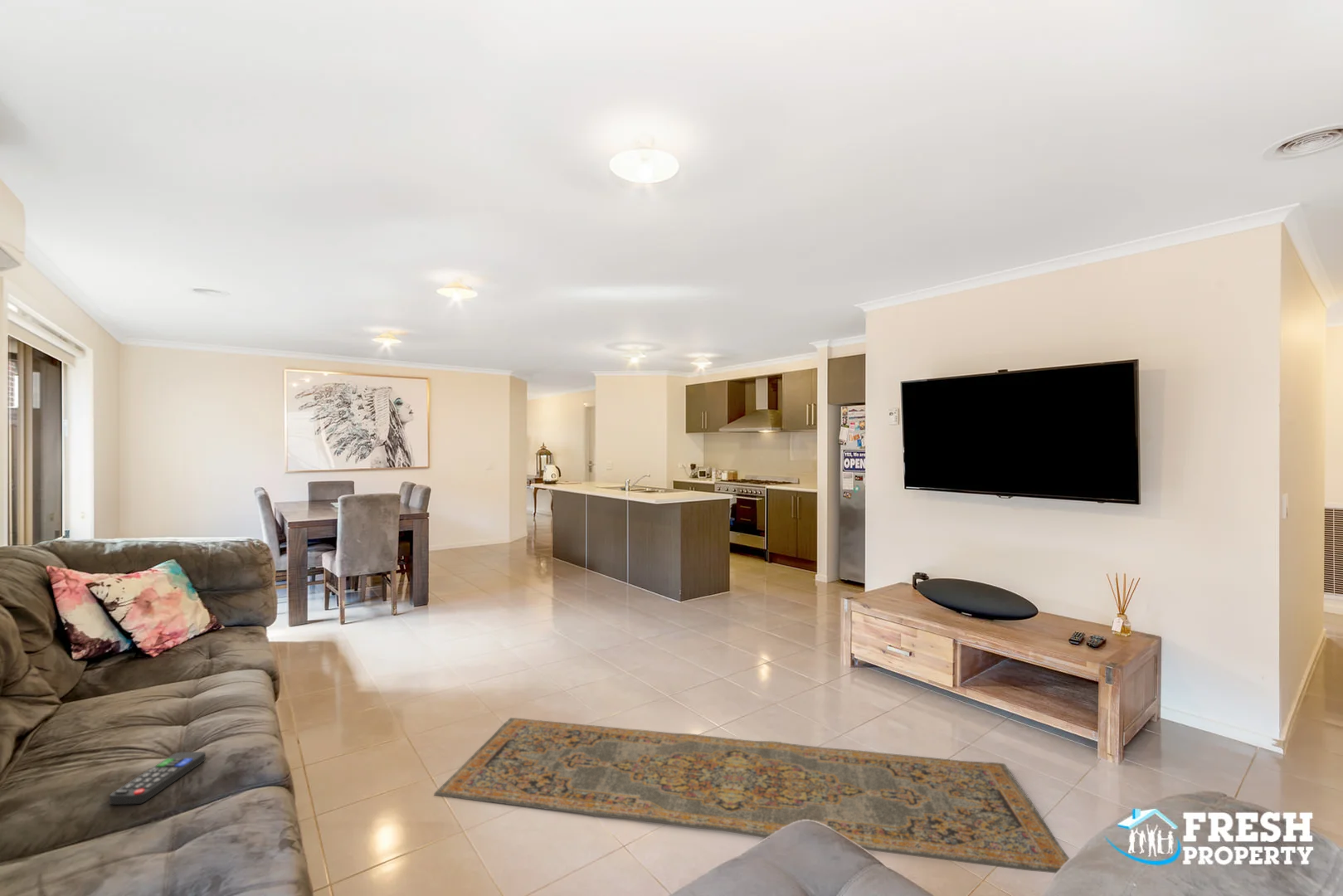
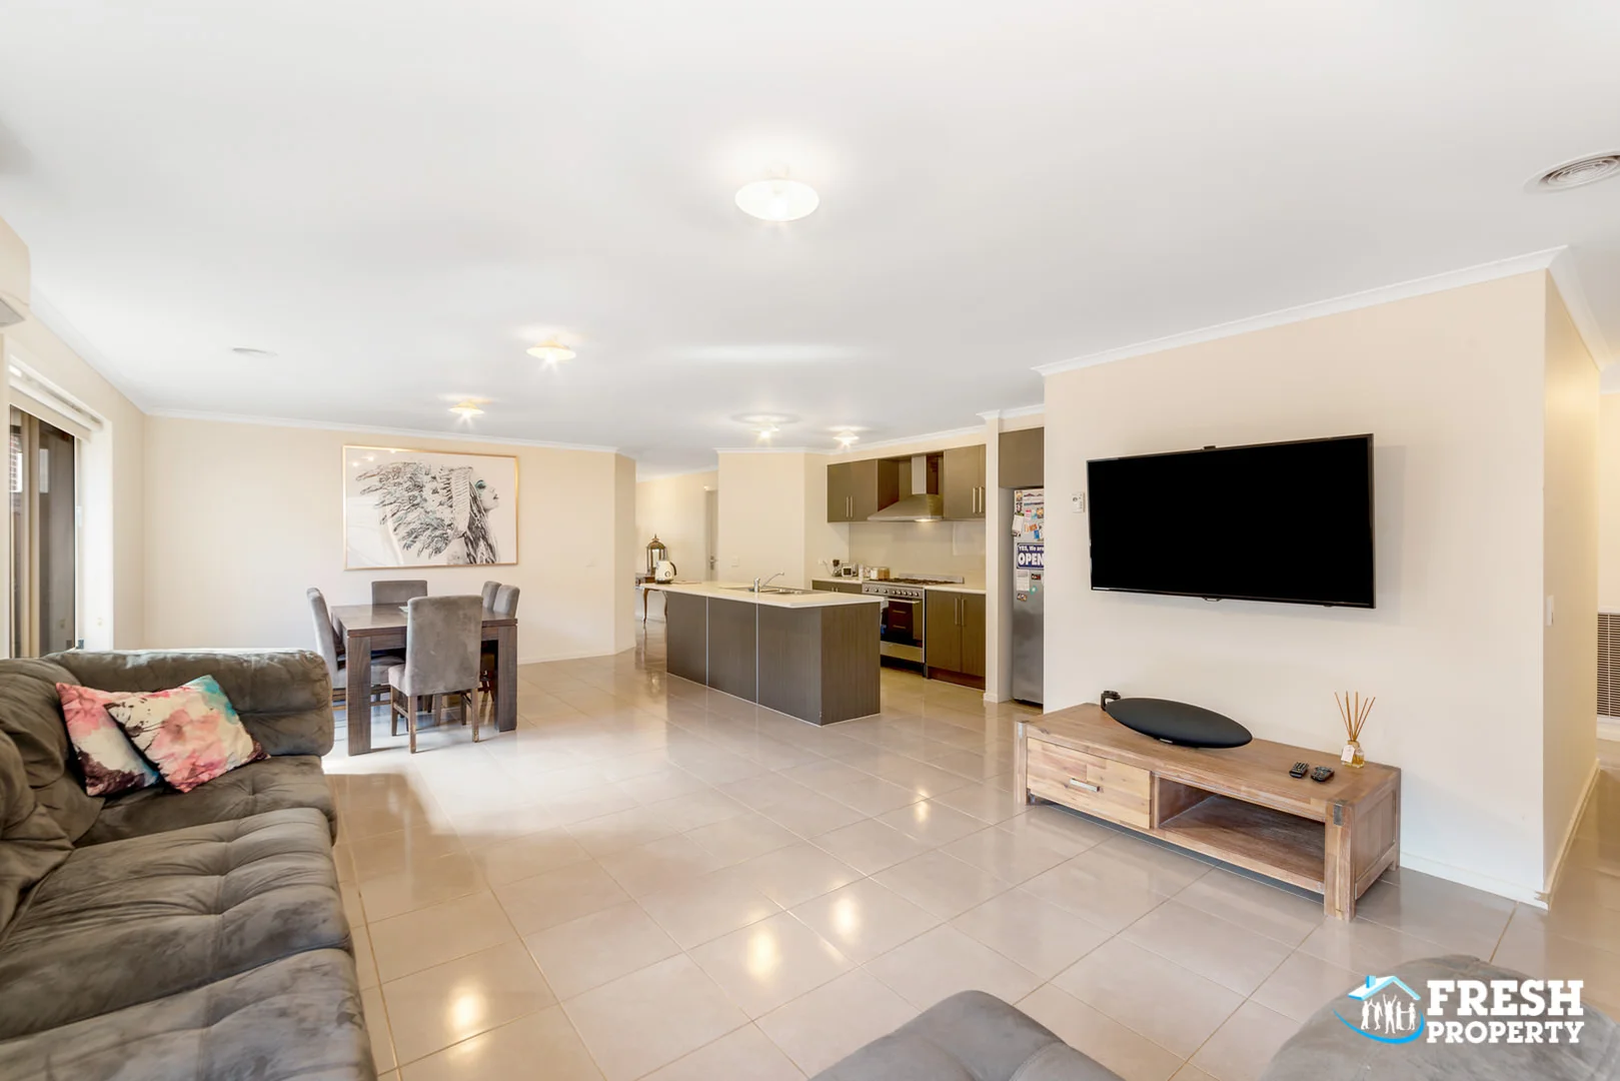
- rug (731, 778)
- remote control (160, 776)
